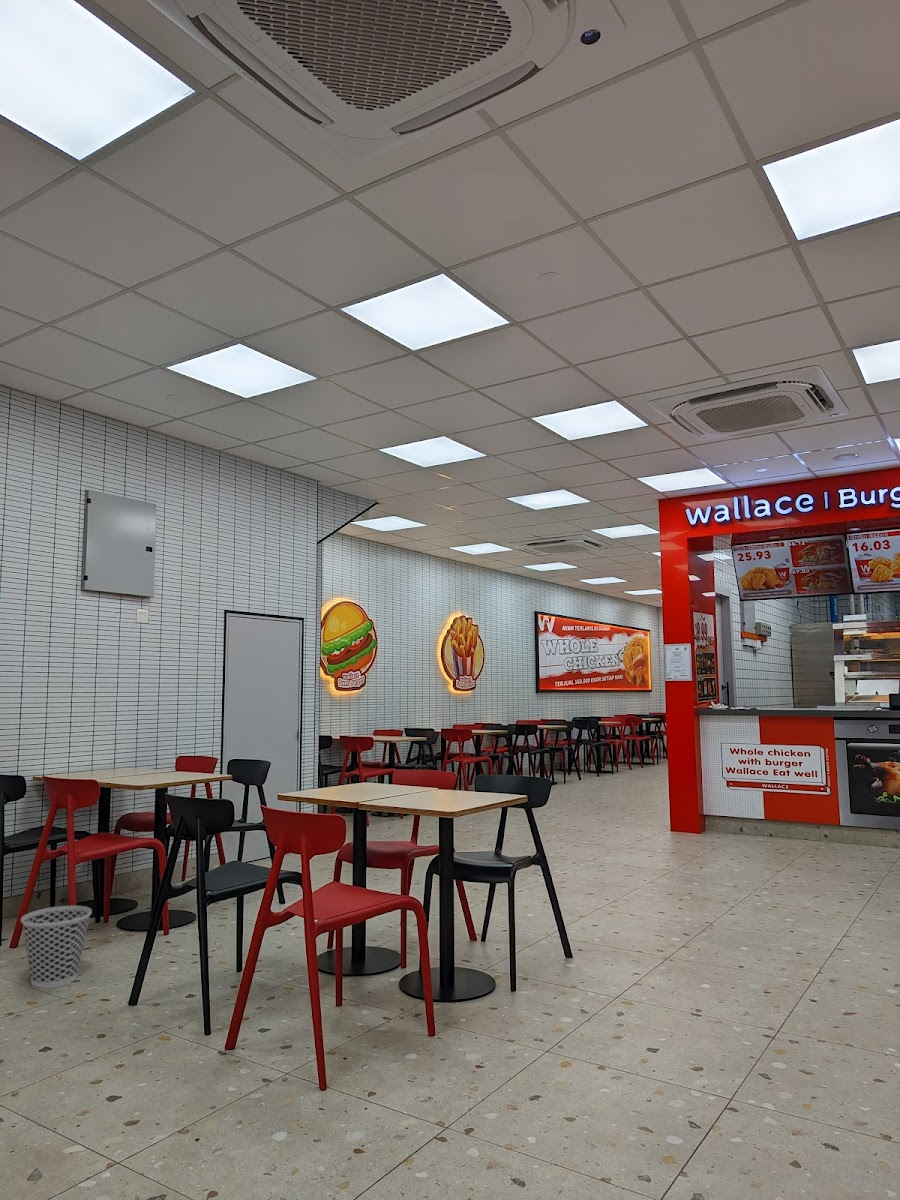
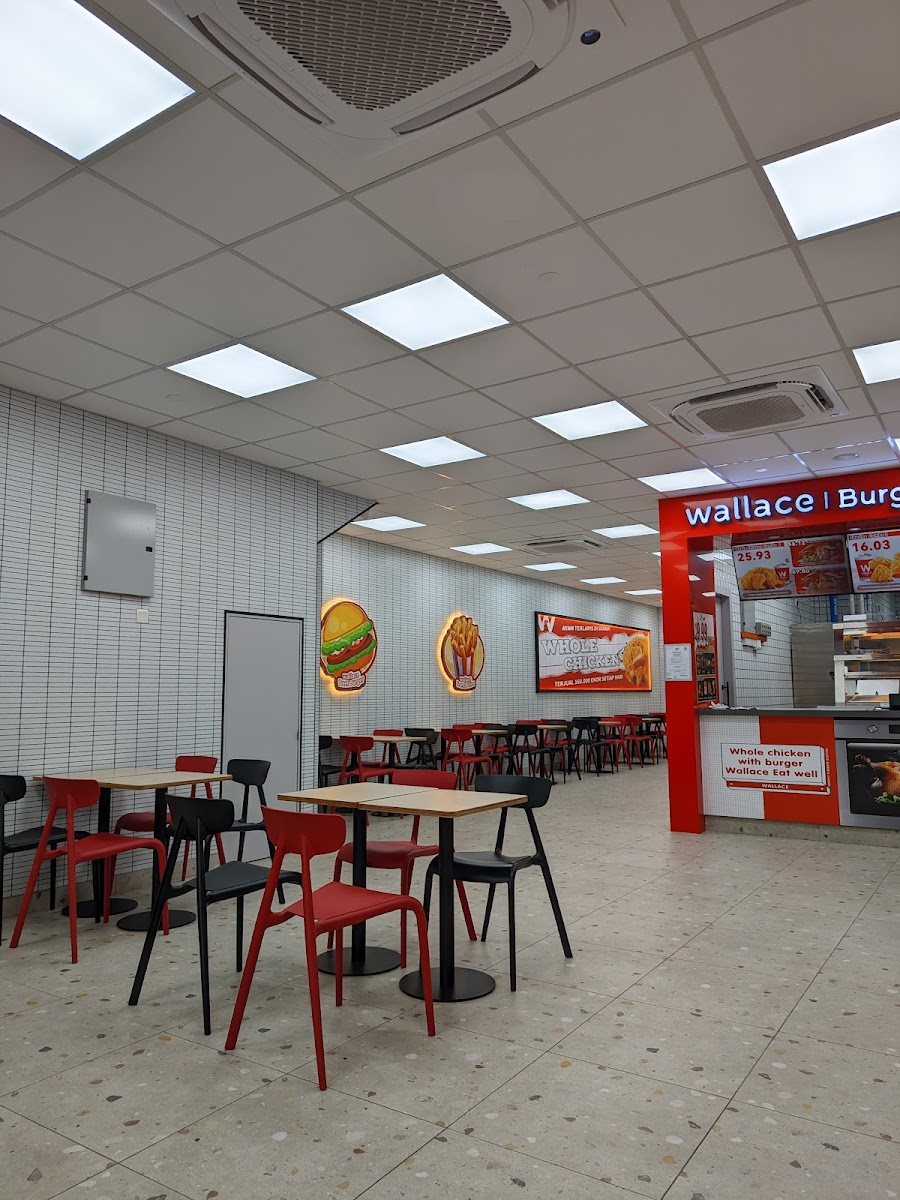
- wastebasket (55, 946)
